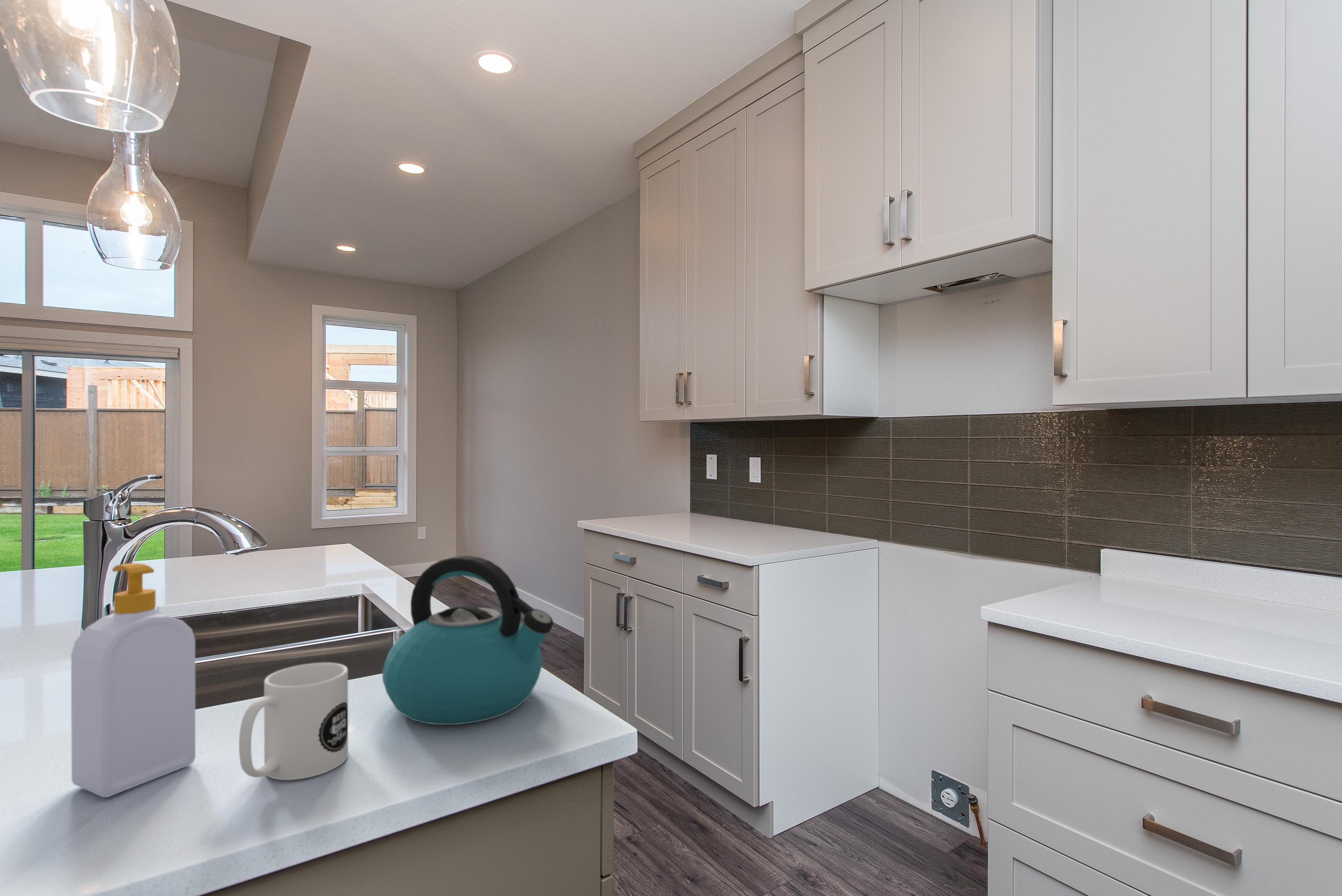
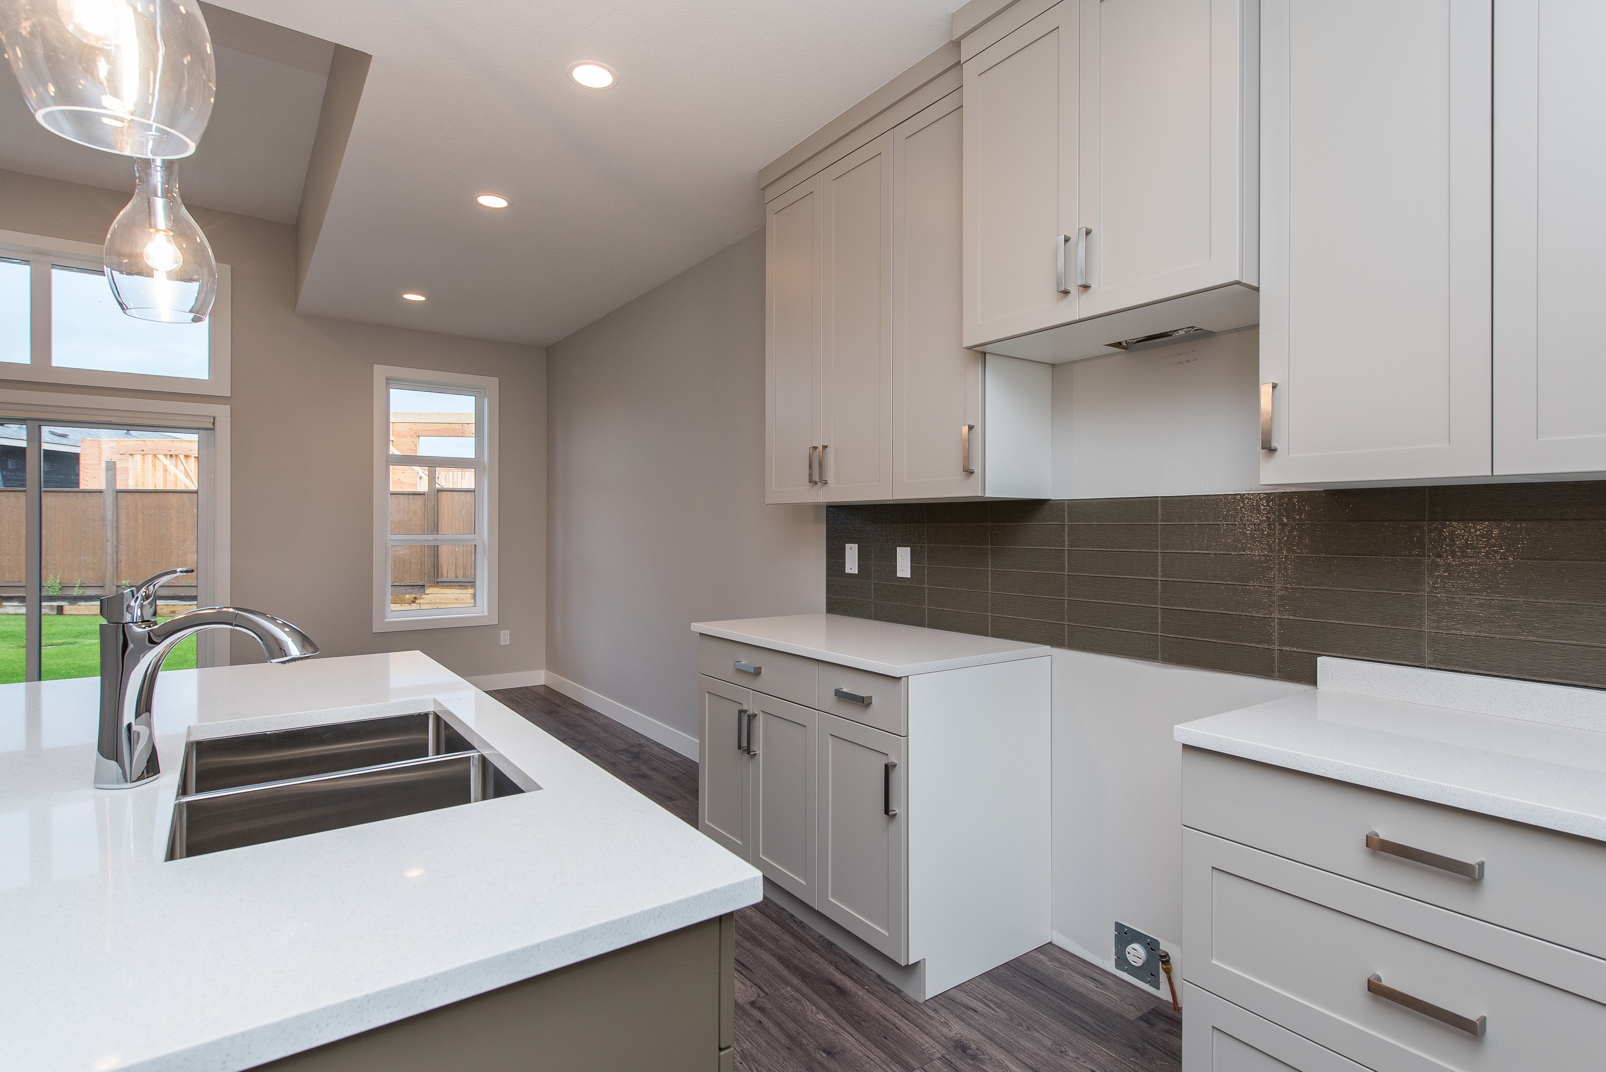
- mug (293, 724)
- soap bottle (133, 669)
- kettle (474, 630)
